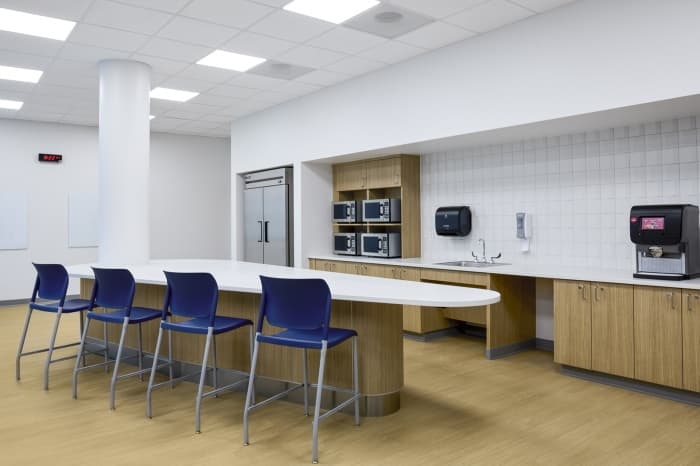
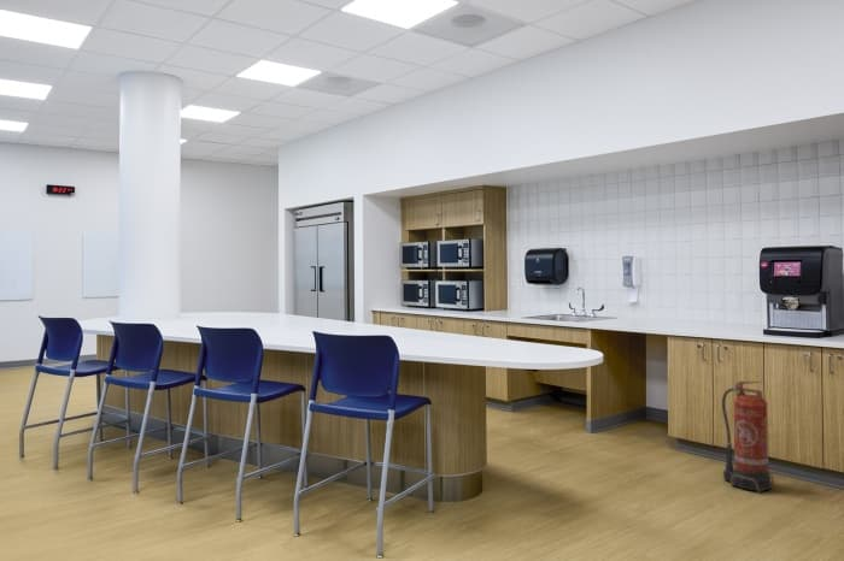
+ fire extinguisher (745, 432)
